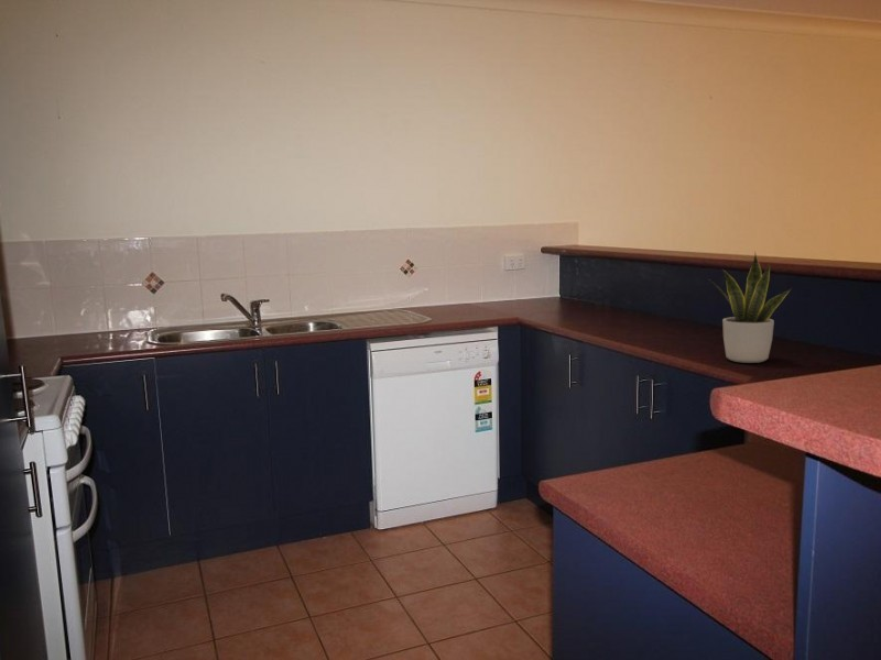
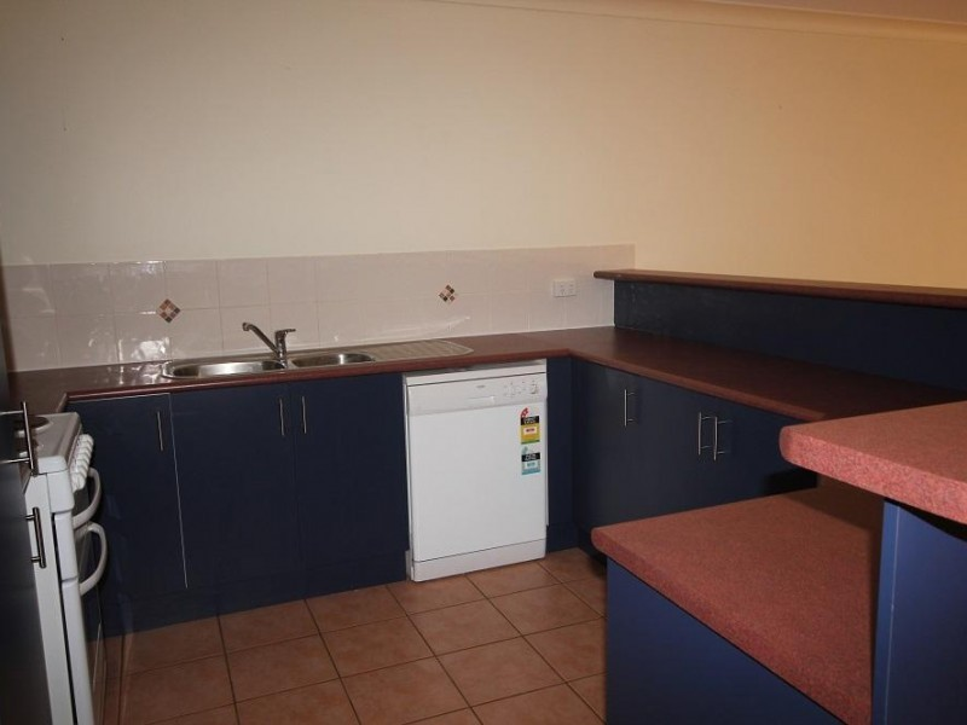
- potted plant (747, 306)
